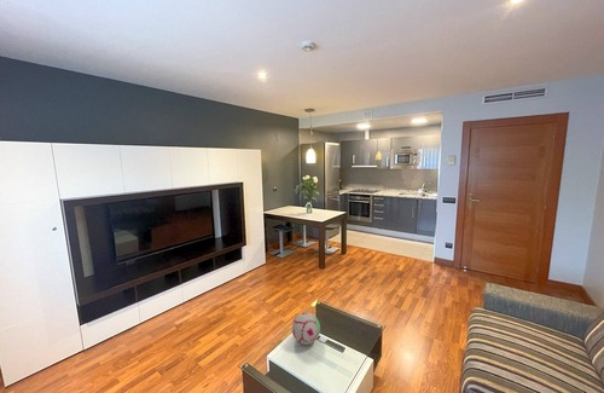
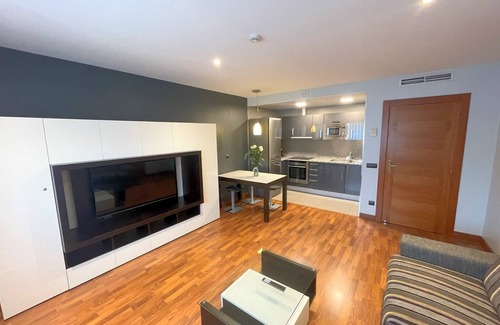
- decorative ball (306, 328)
